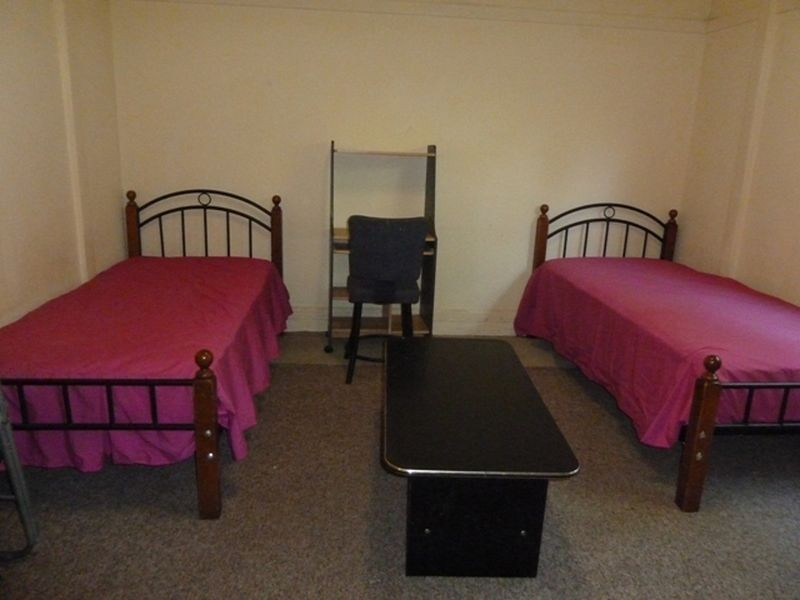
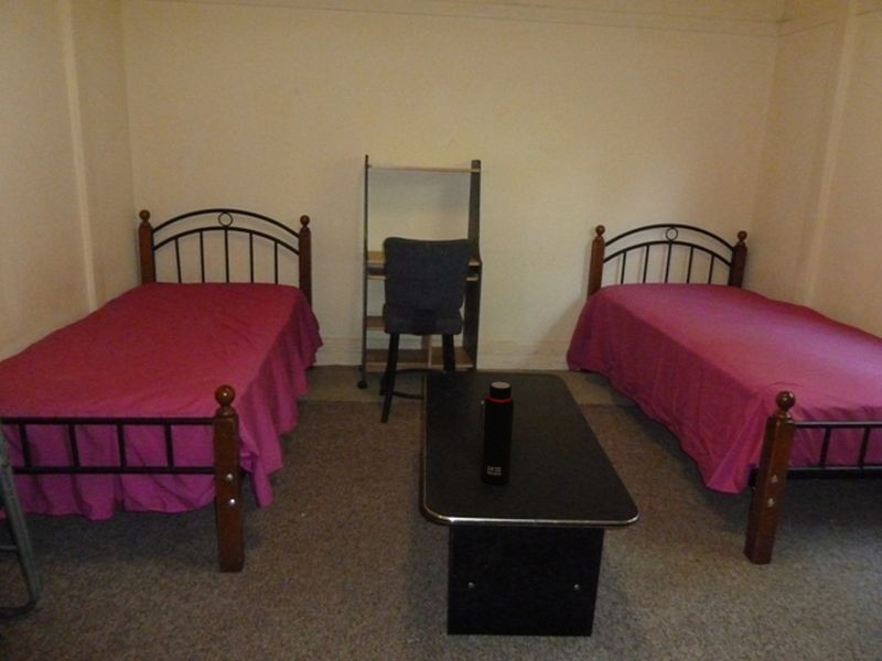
+ water bottle (495, 432)
